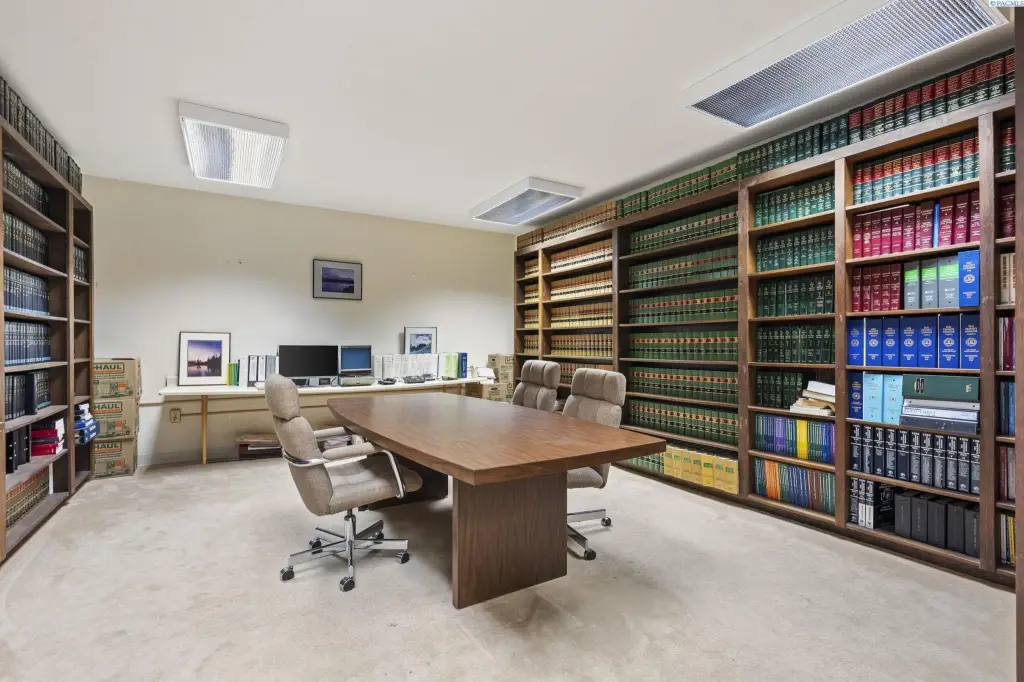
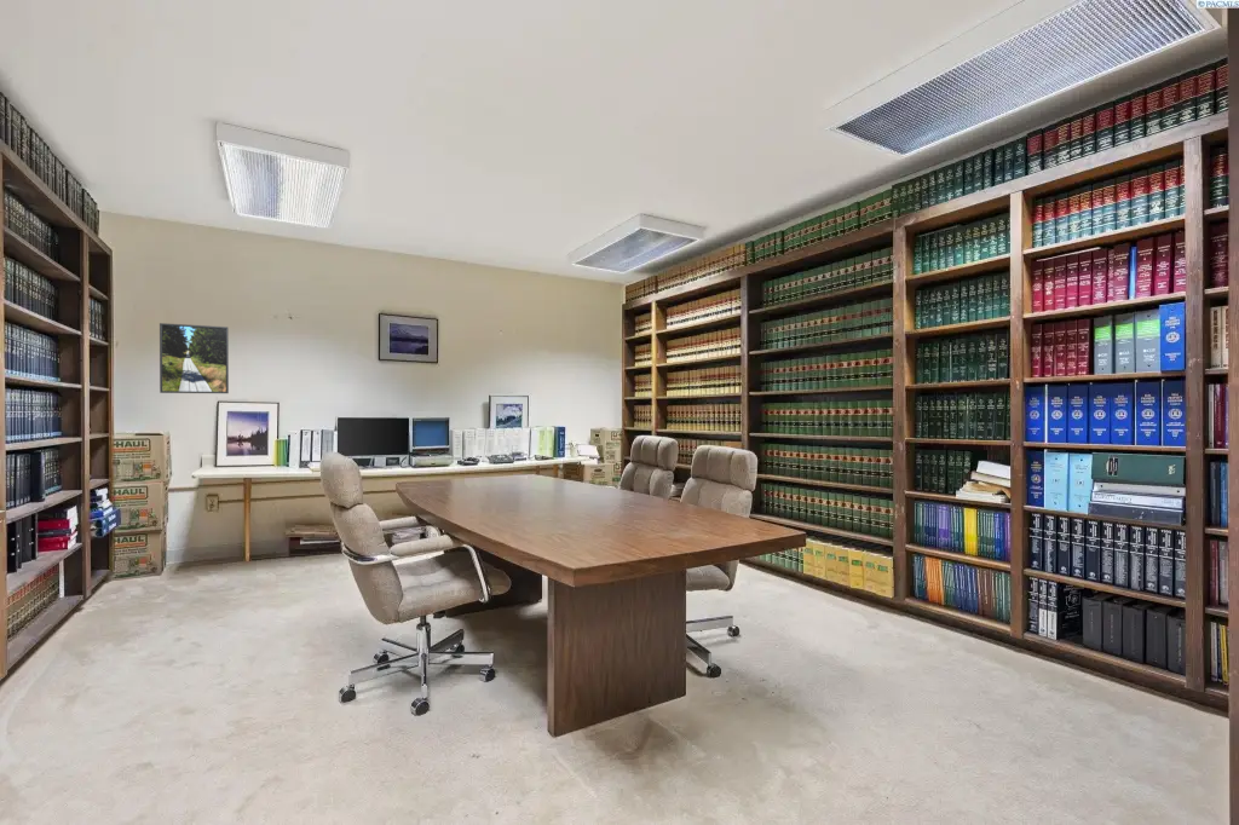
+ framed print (195, 358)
